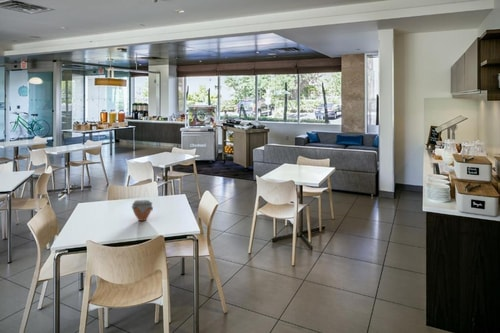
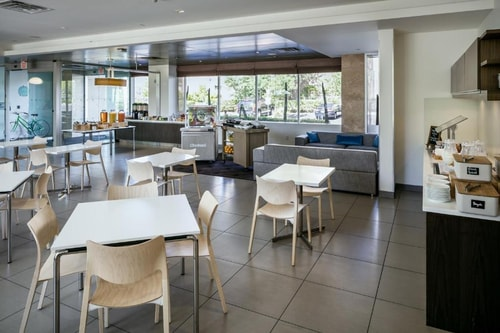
- jar (142, 210)
